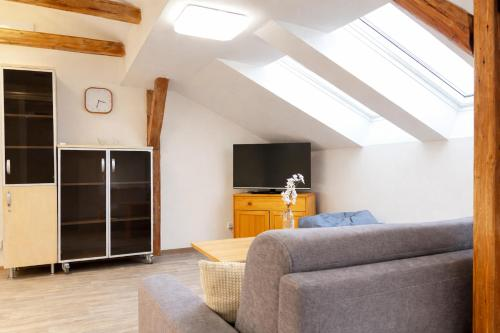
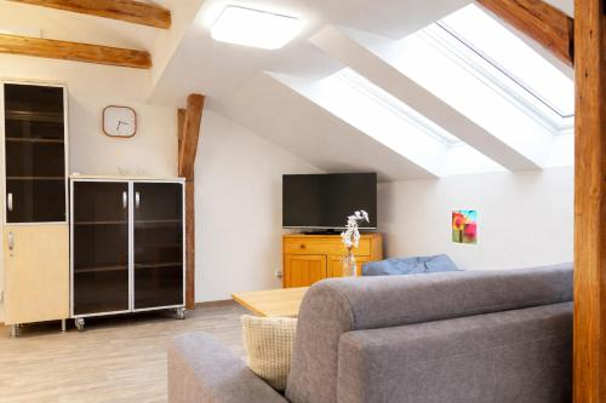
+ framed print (464, 226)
